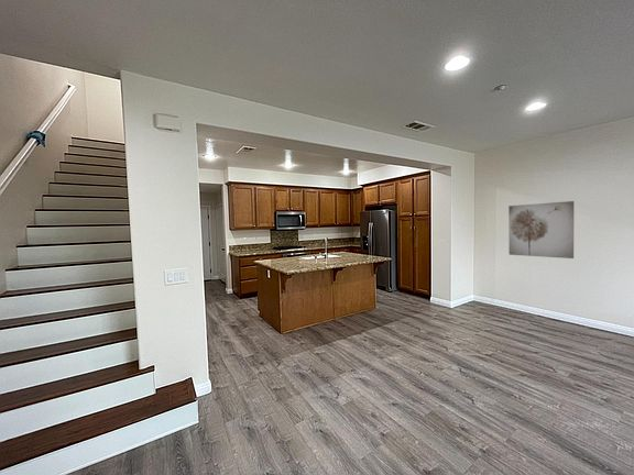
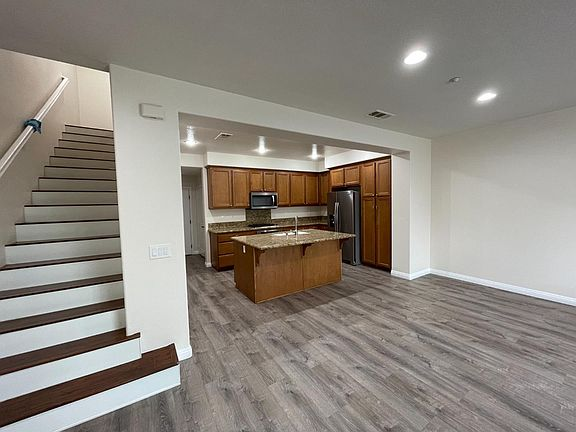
- wall art (538, 230)
